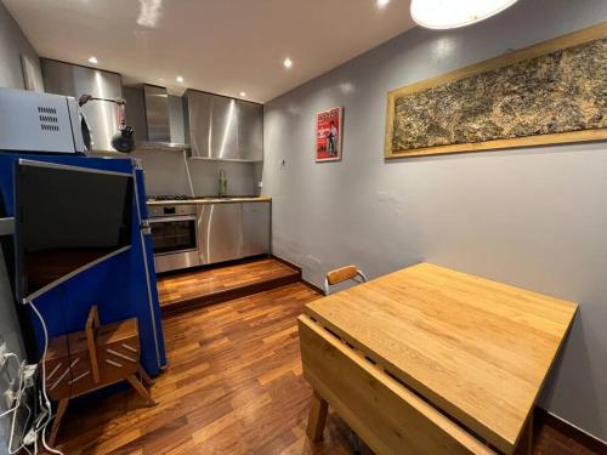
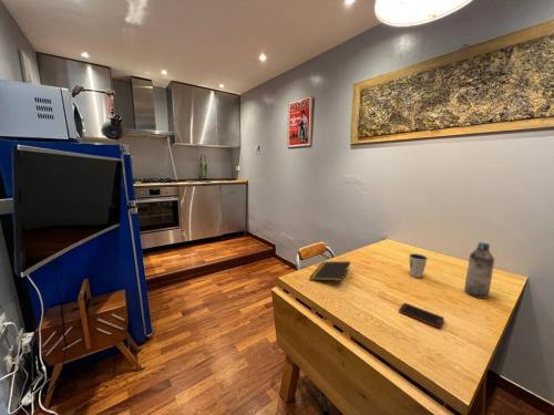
+ dixie cup (417, 266)
+ cell phone (420, 314)
+ notepad (330, 270)
+ water bottle (480, 269)
